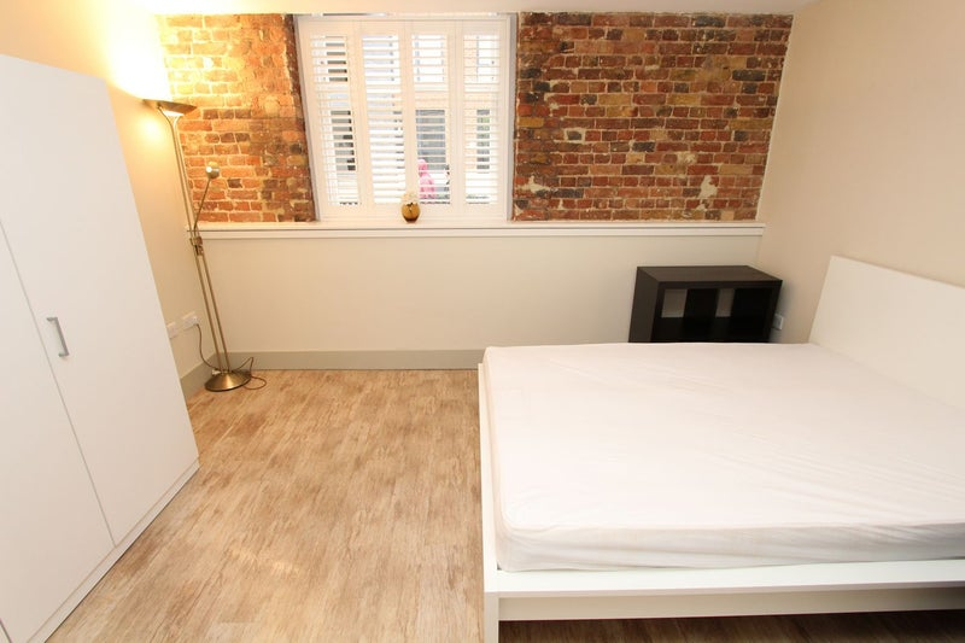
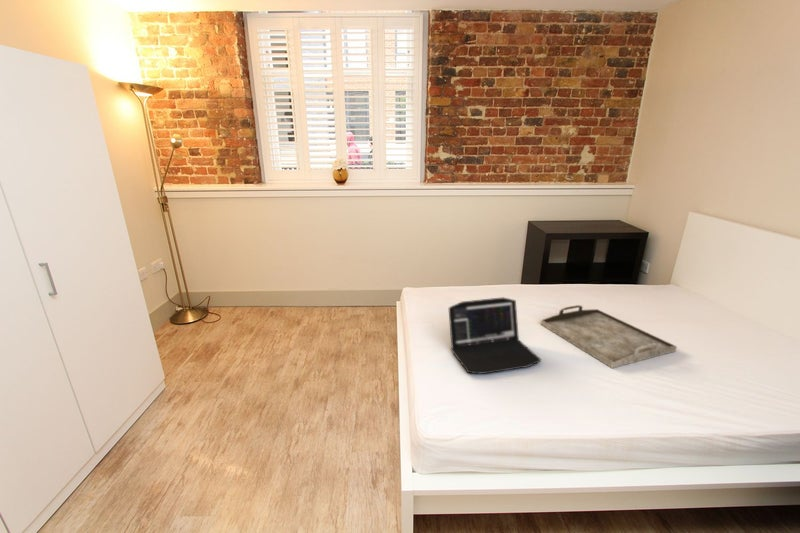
+ laptop (494, 333)
+ serving tray (604, 330)
